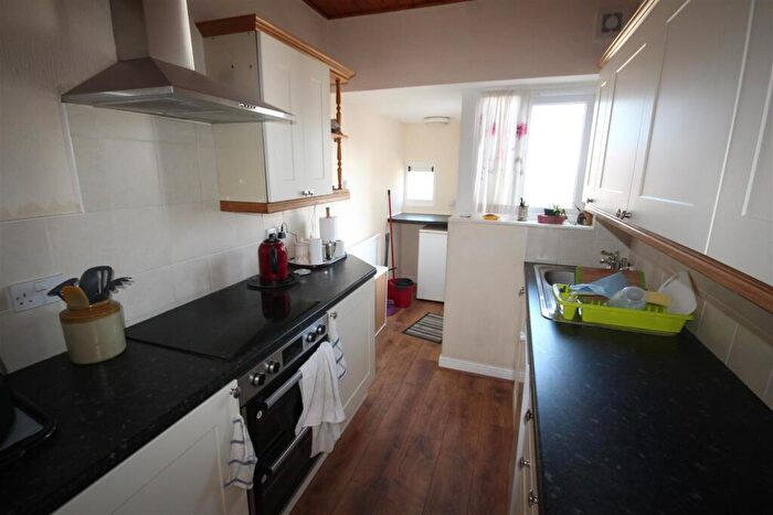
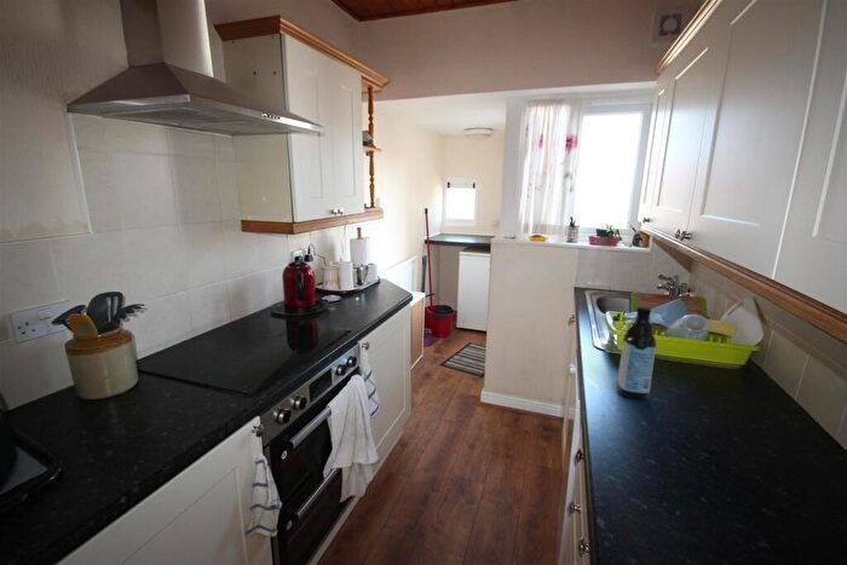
+ water bottle (638, 351)
